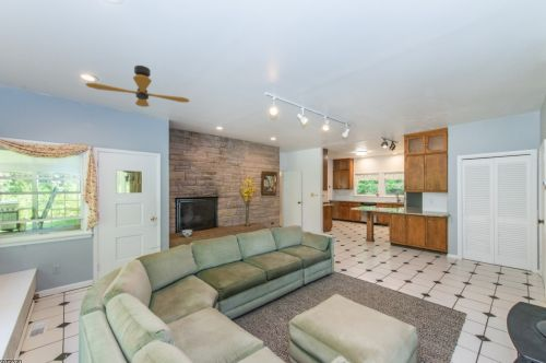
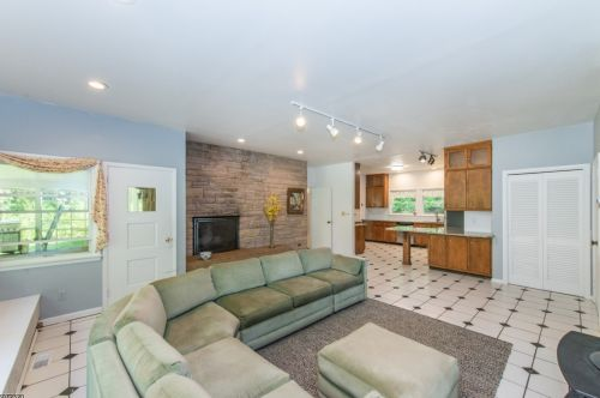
- ceiling fan (142, 83)
